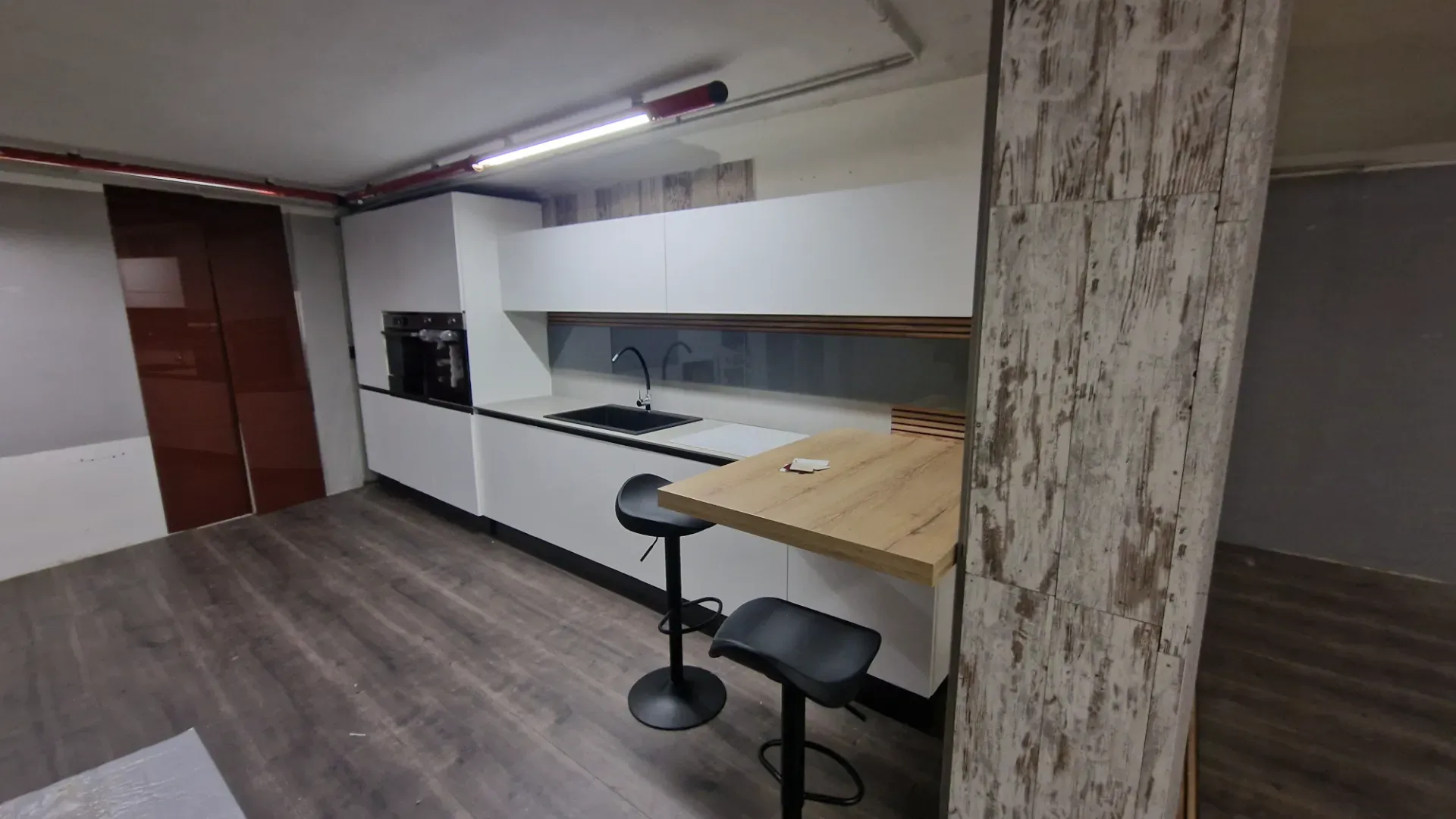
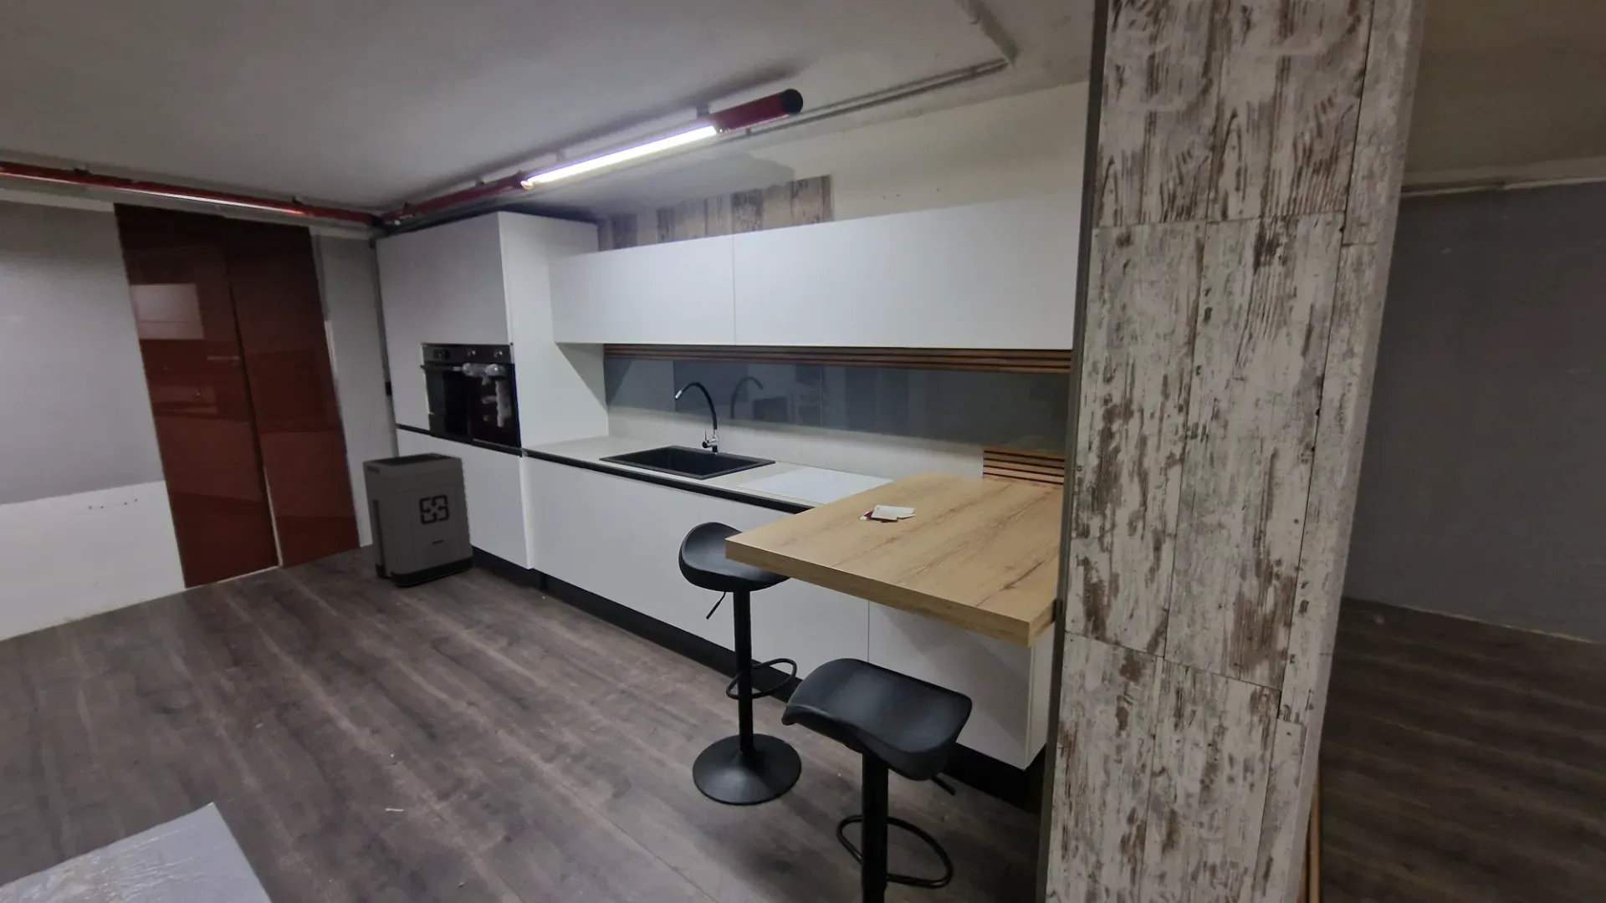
+ trash can (419, 515)
